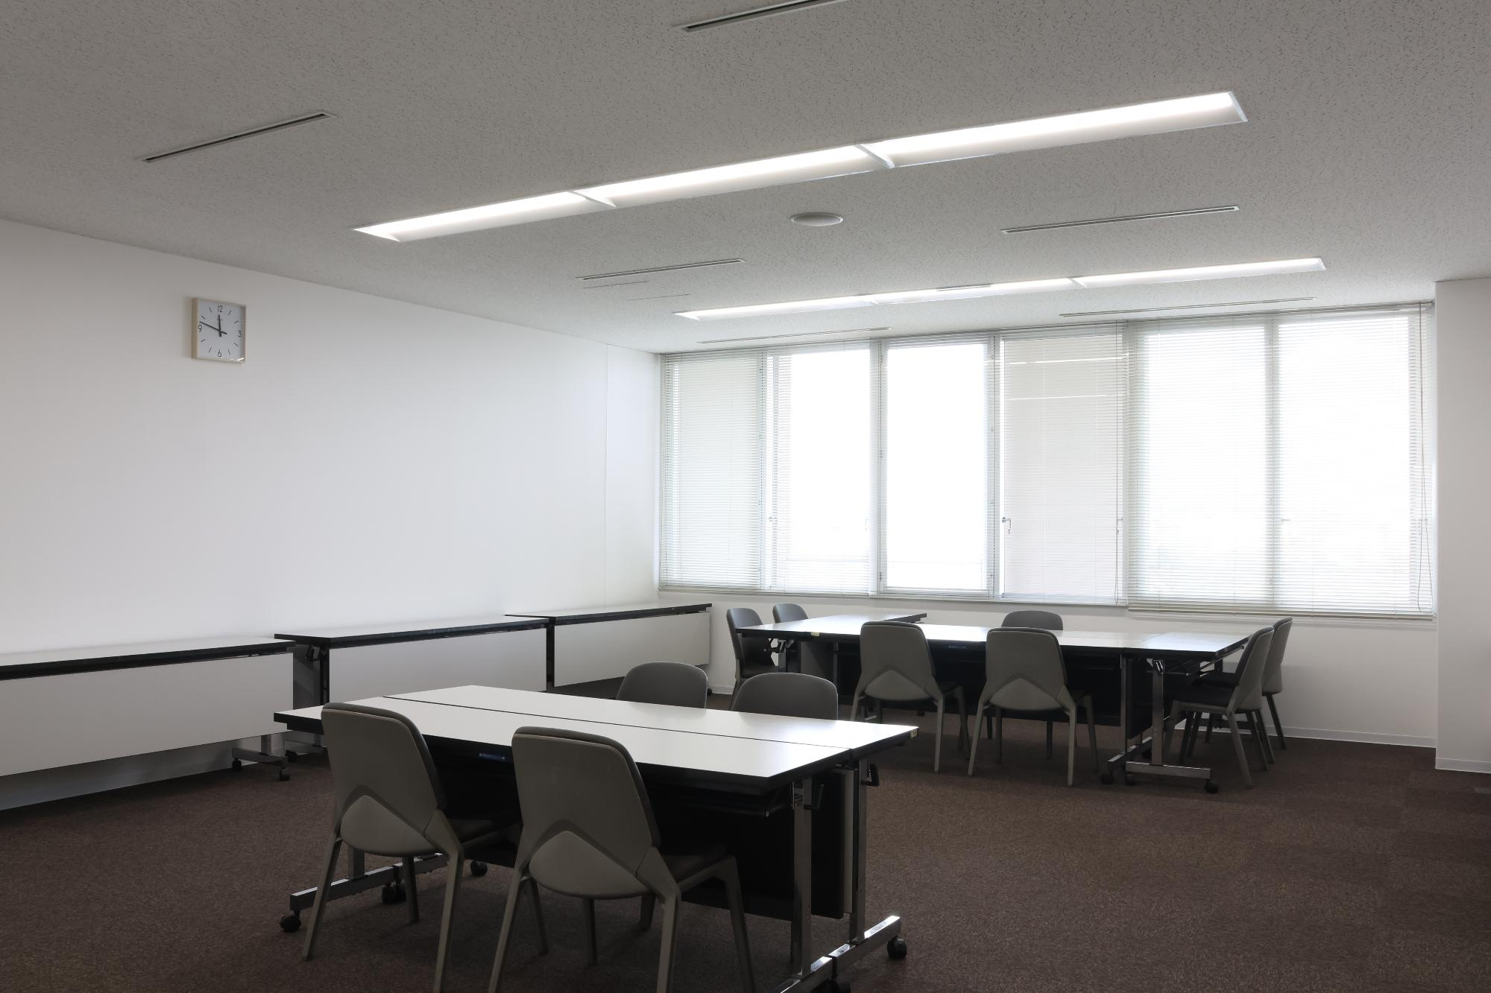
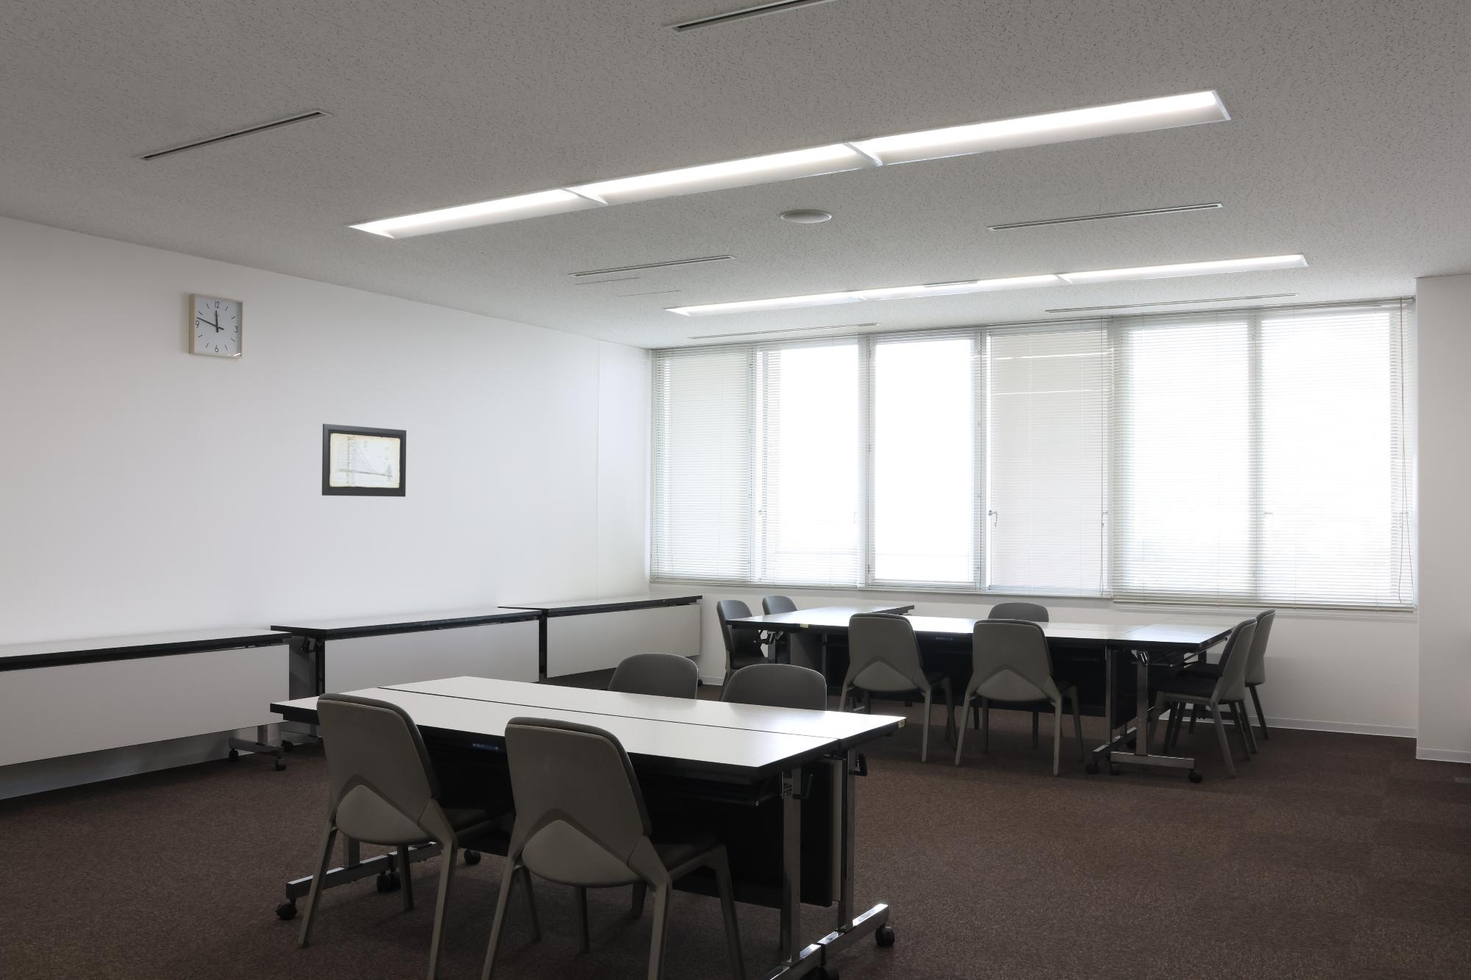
+ wall art (365, 460)
